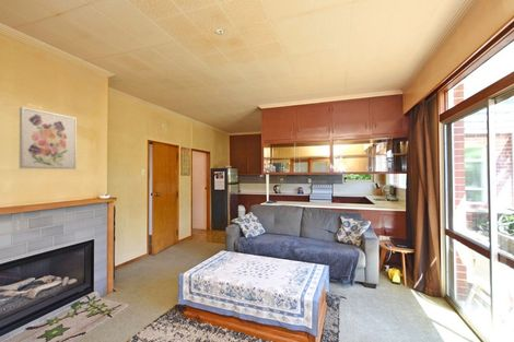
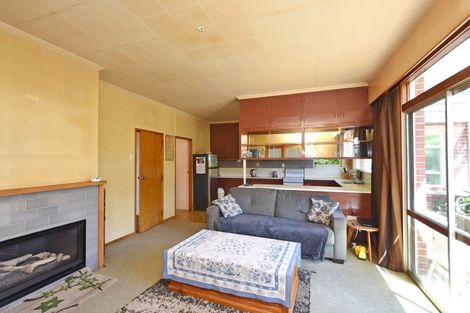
- wall art (49, 141)
